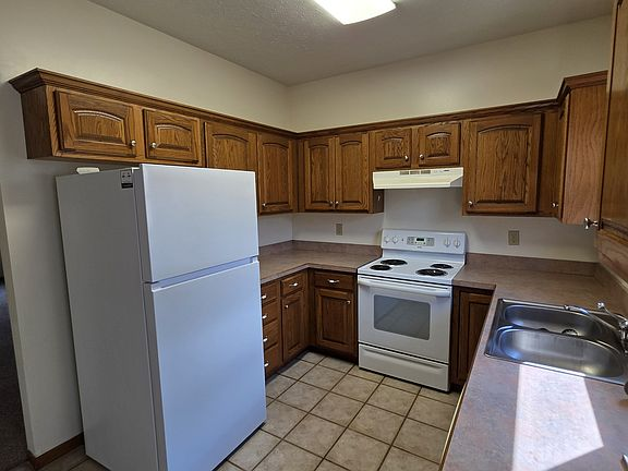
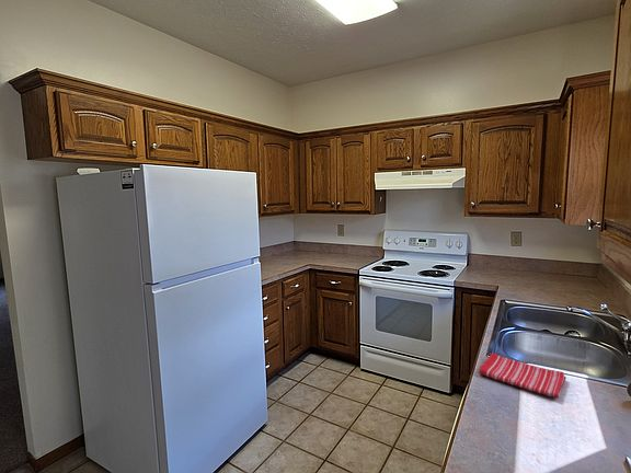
+ dish towel (520, 373)
